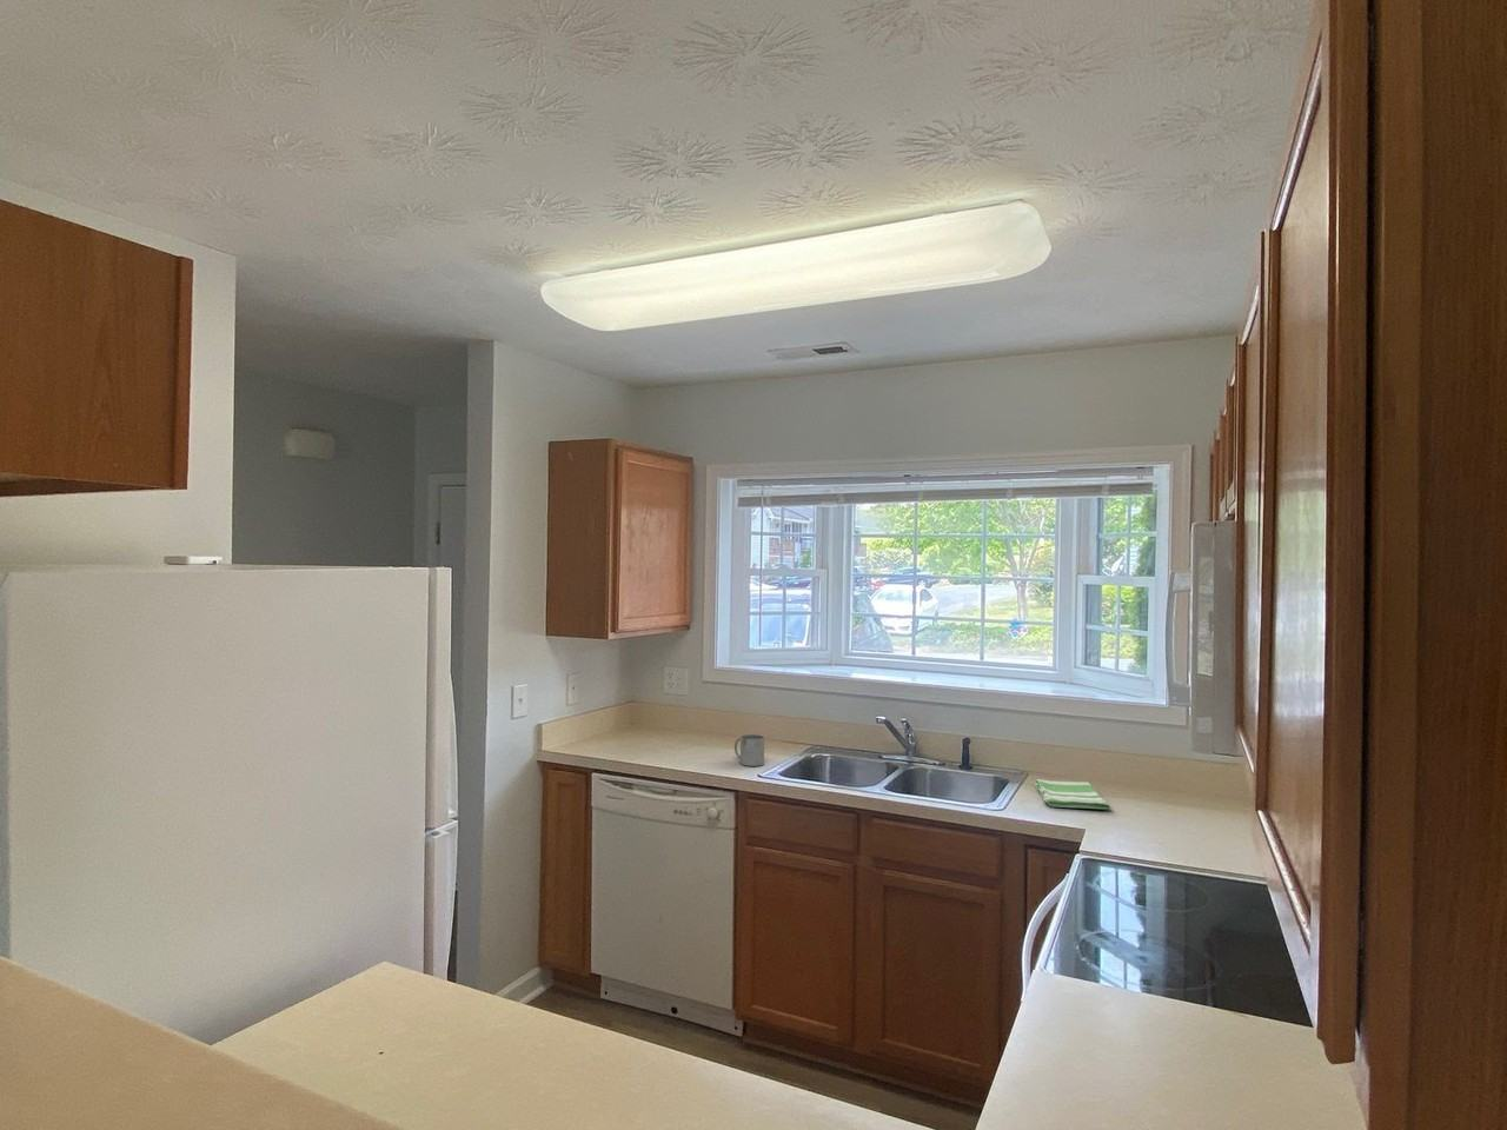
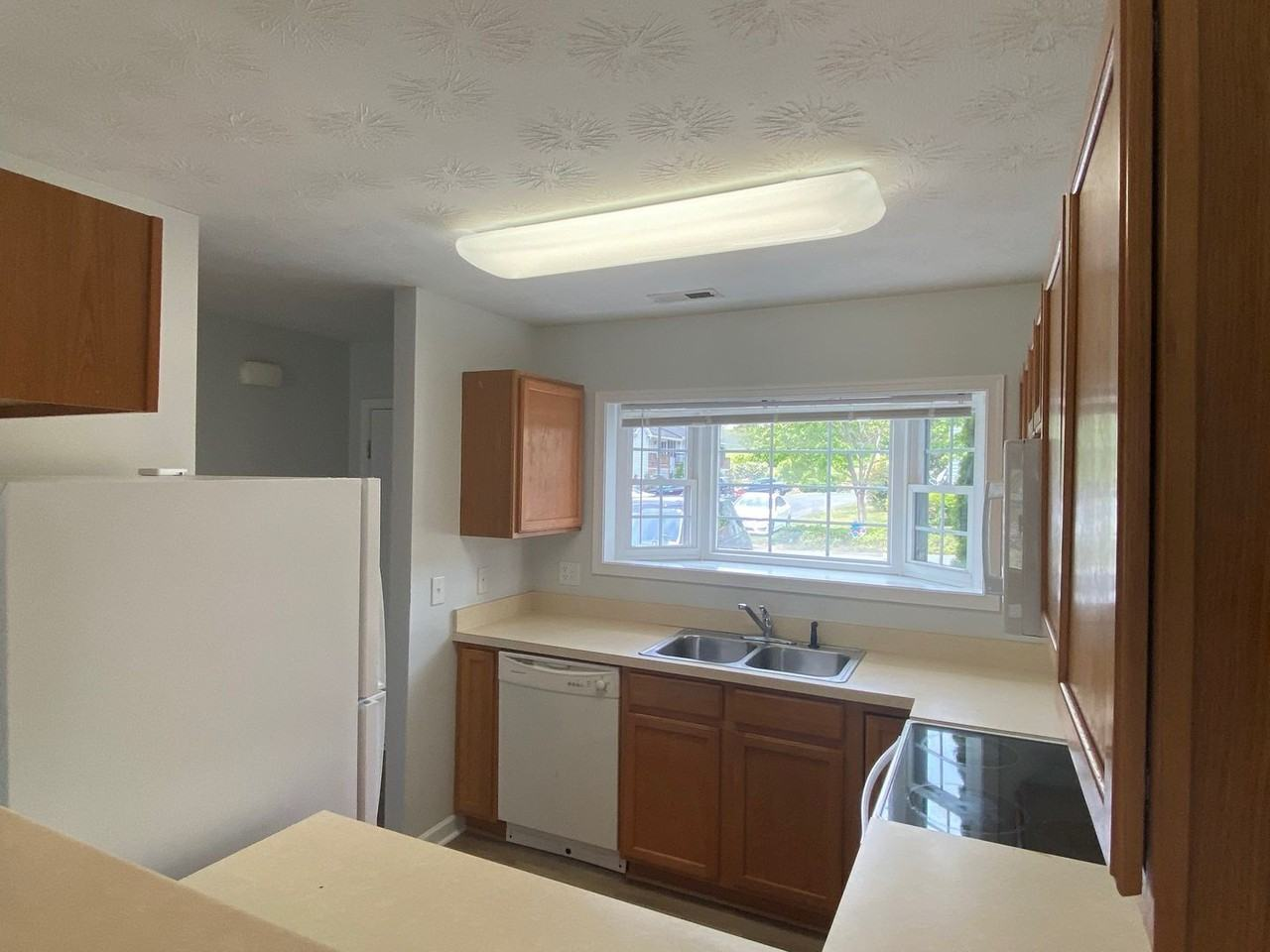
- mug (748, 749)
- dish towel (1069, 793)
